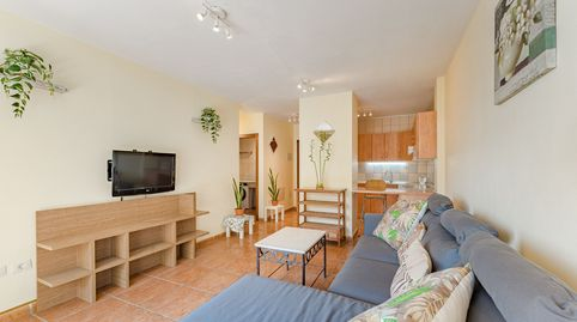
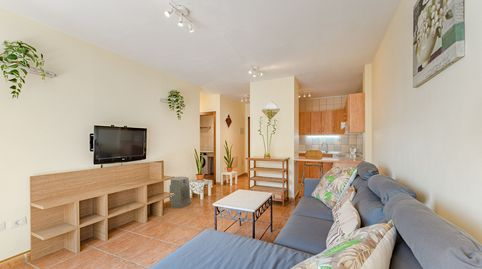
+ fan (178, 191)
